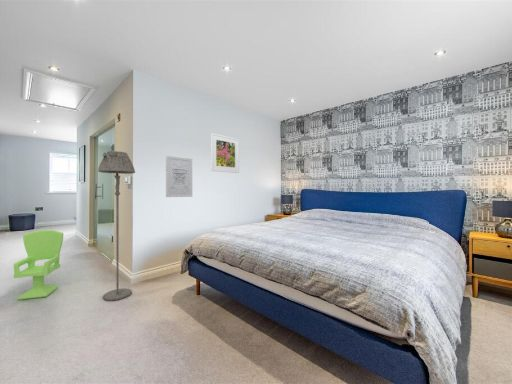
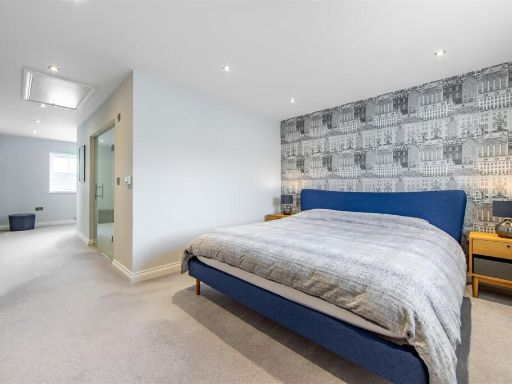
- floor lamp (117, 223)
- chair (39, 259)
- wall art (179, 177)
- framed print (225, 154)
